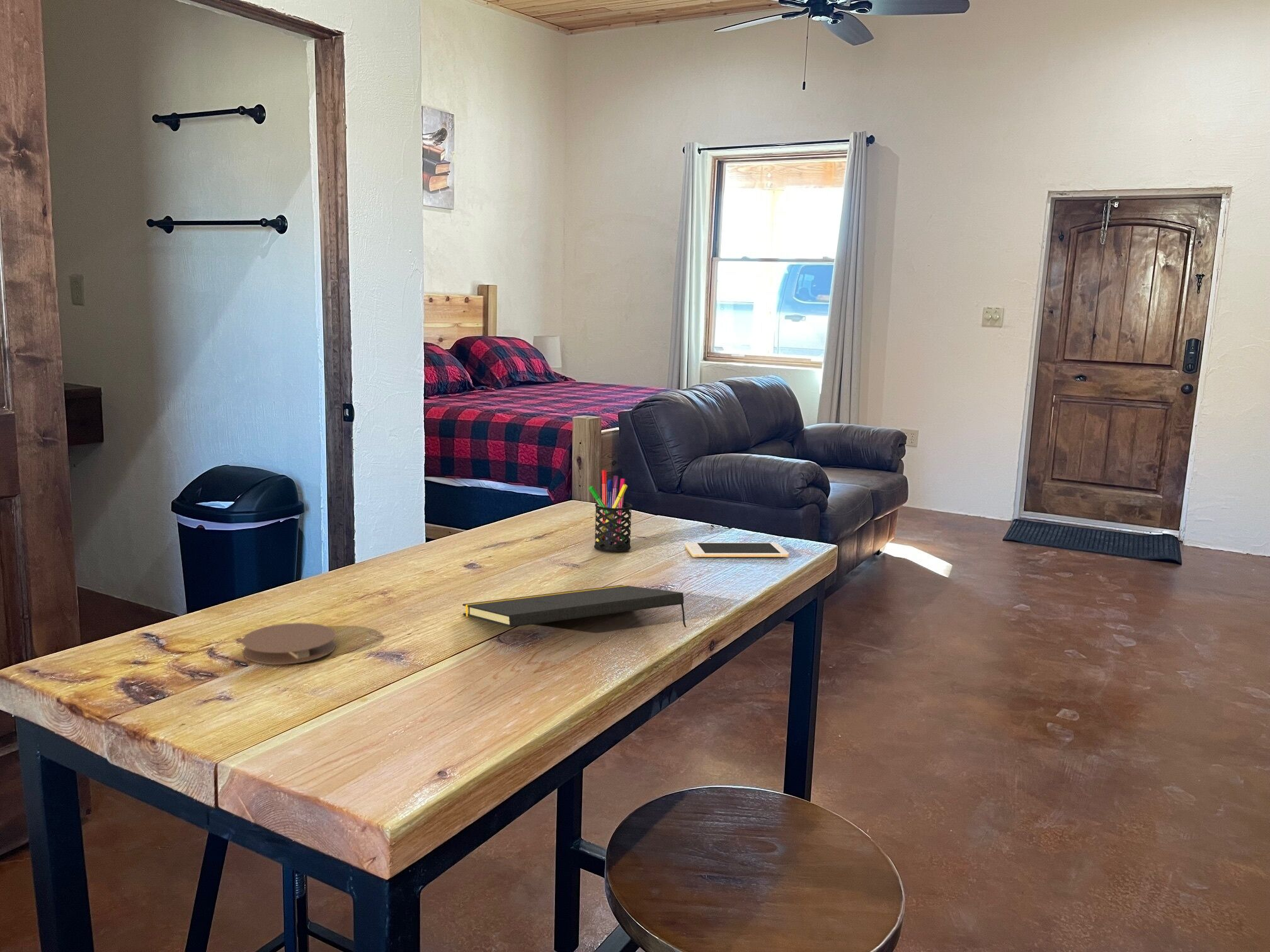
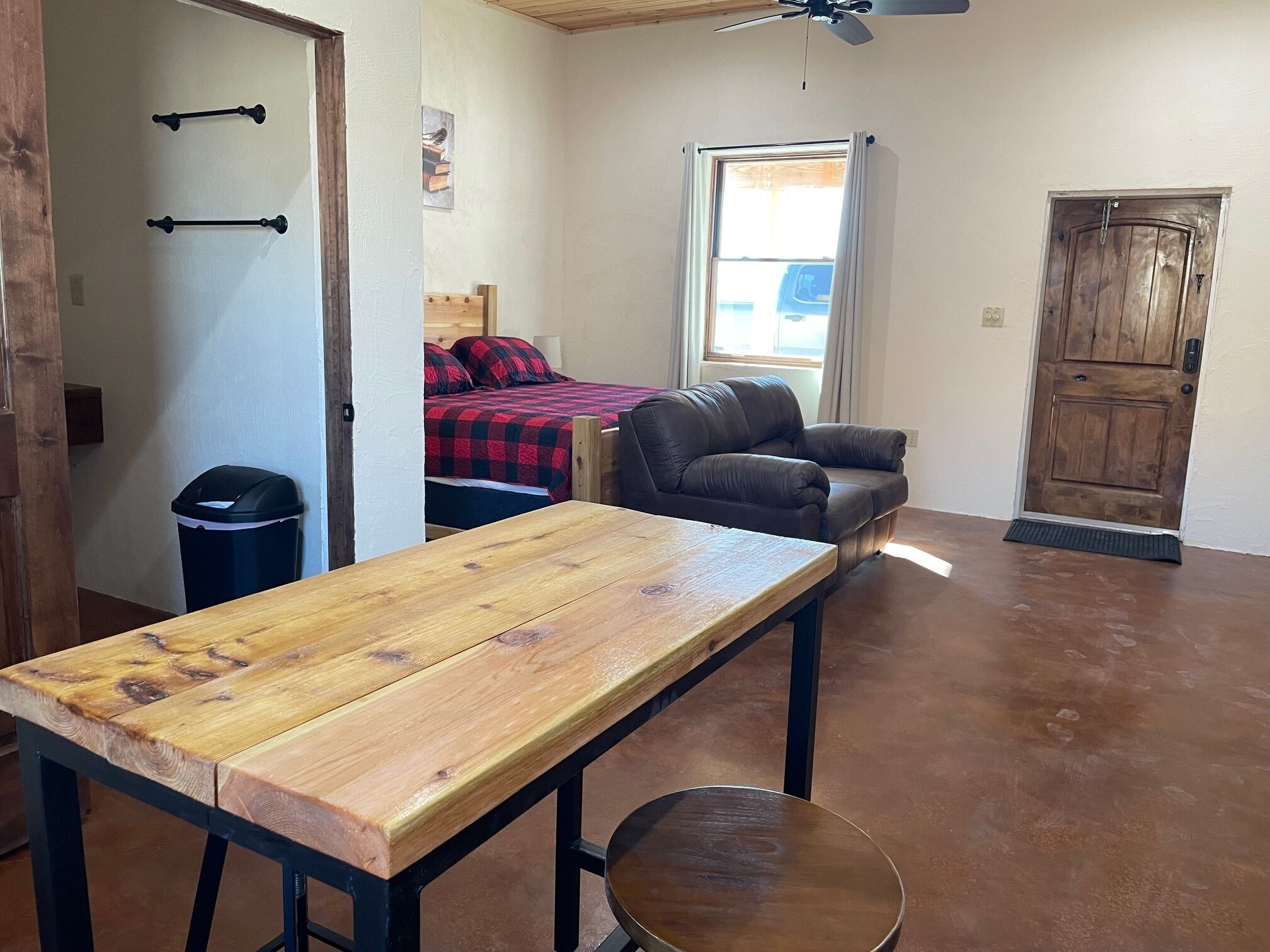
- cell phone (736, 550)
- coaster (290, 642)
- pen holder (609, 510)
- notepad (571, 604)
